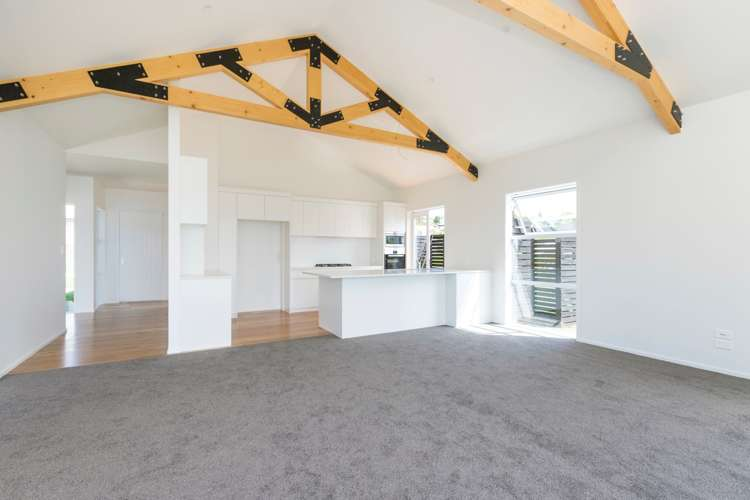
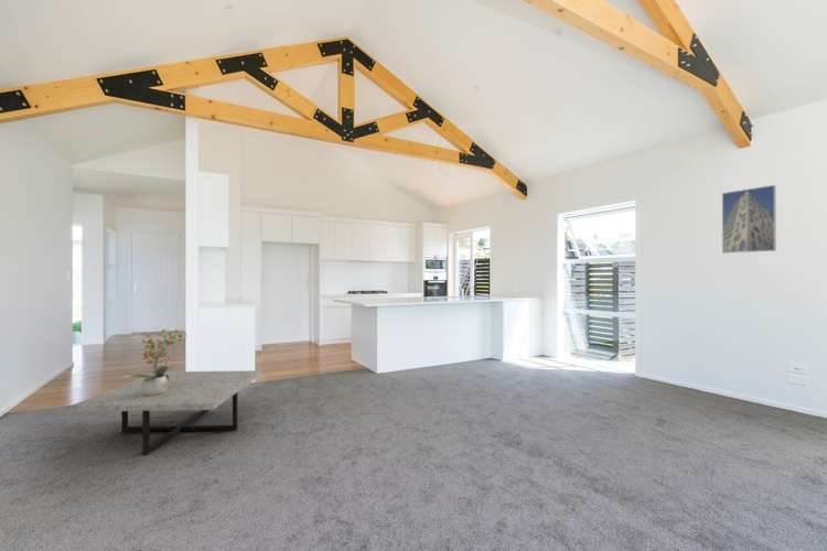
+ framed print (748, 220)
+ coffee table (180, 408)
+ potted plant (157, 360)
